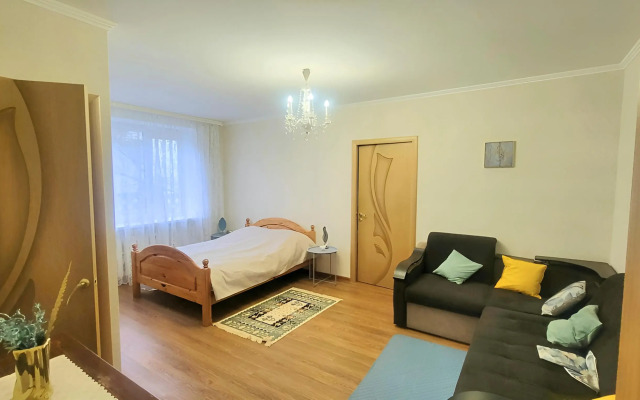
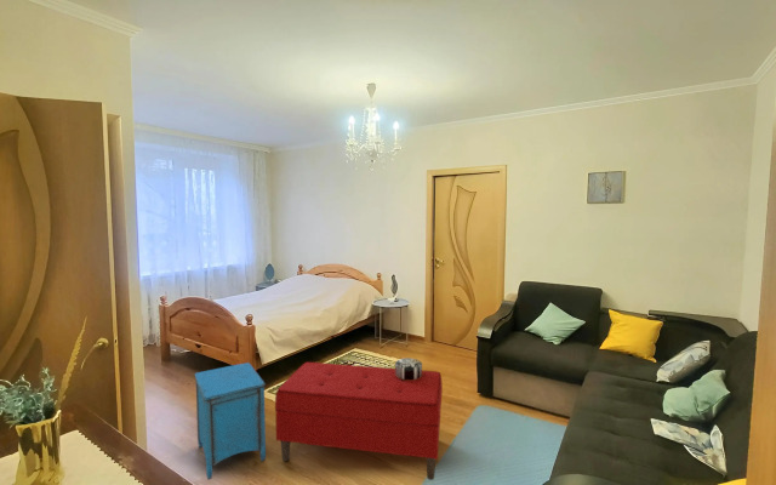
+ bench (363, 415)
+ nightstand (229, 415)
+ decorative box (409, 367)
